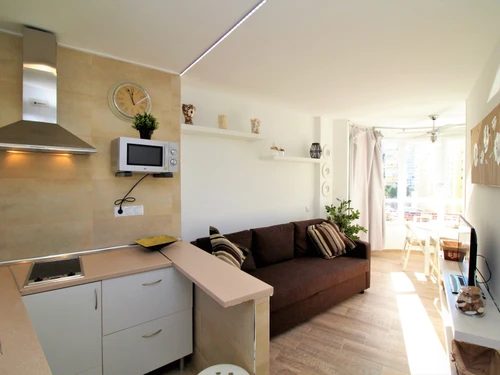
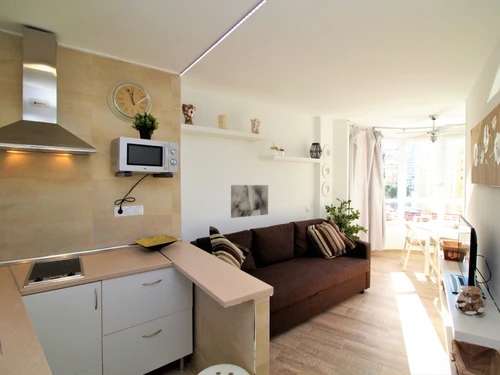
+ wall art (250, 200)
